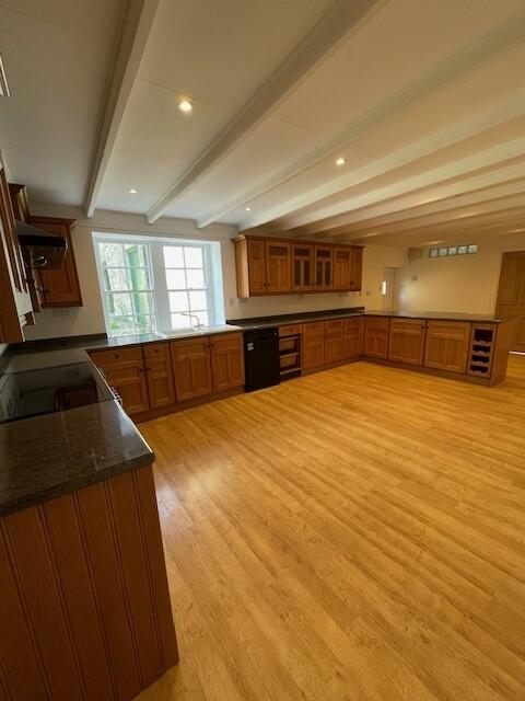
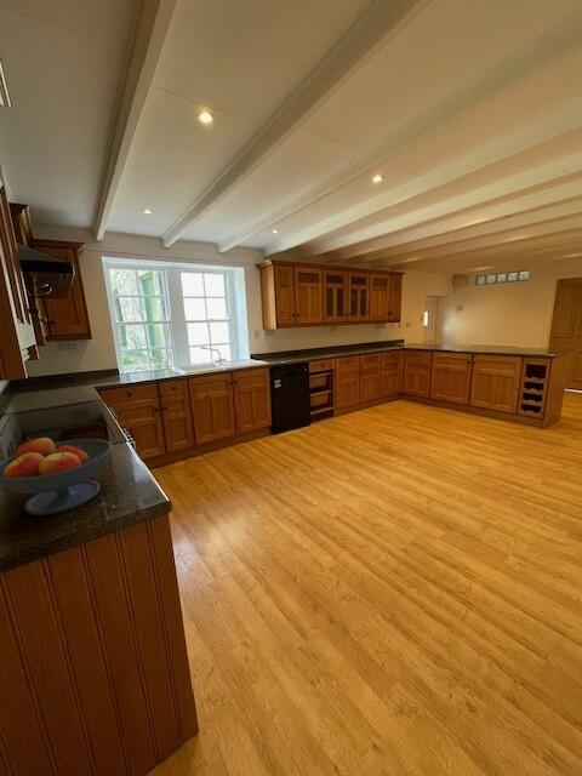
+ fruit bowl (58, 469)
